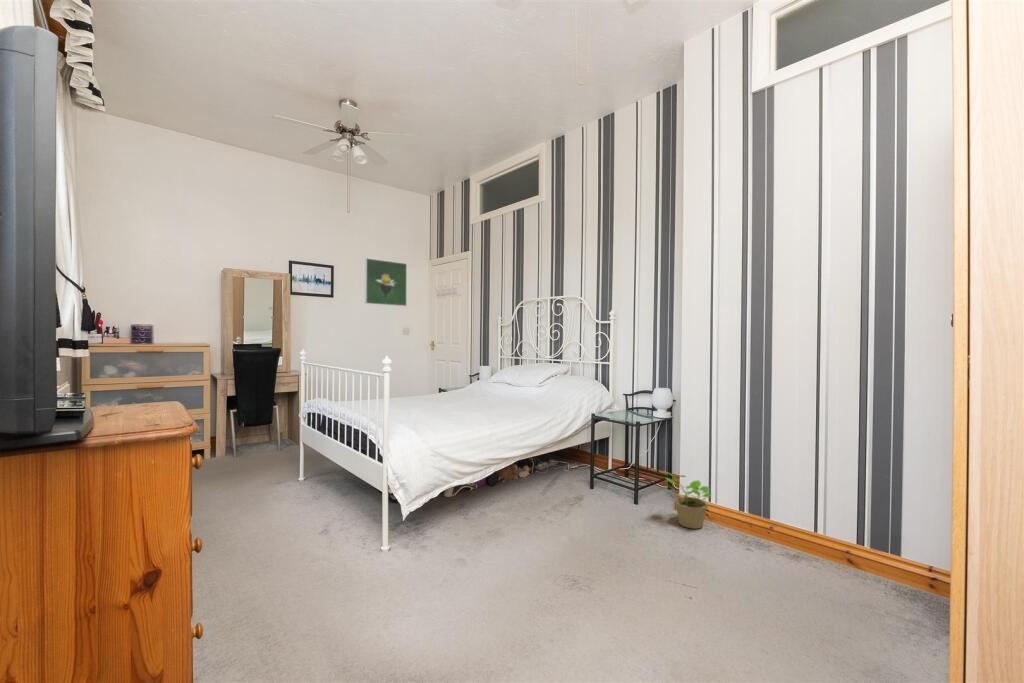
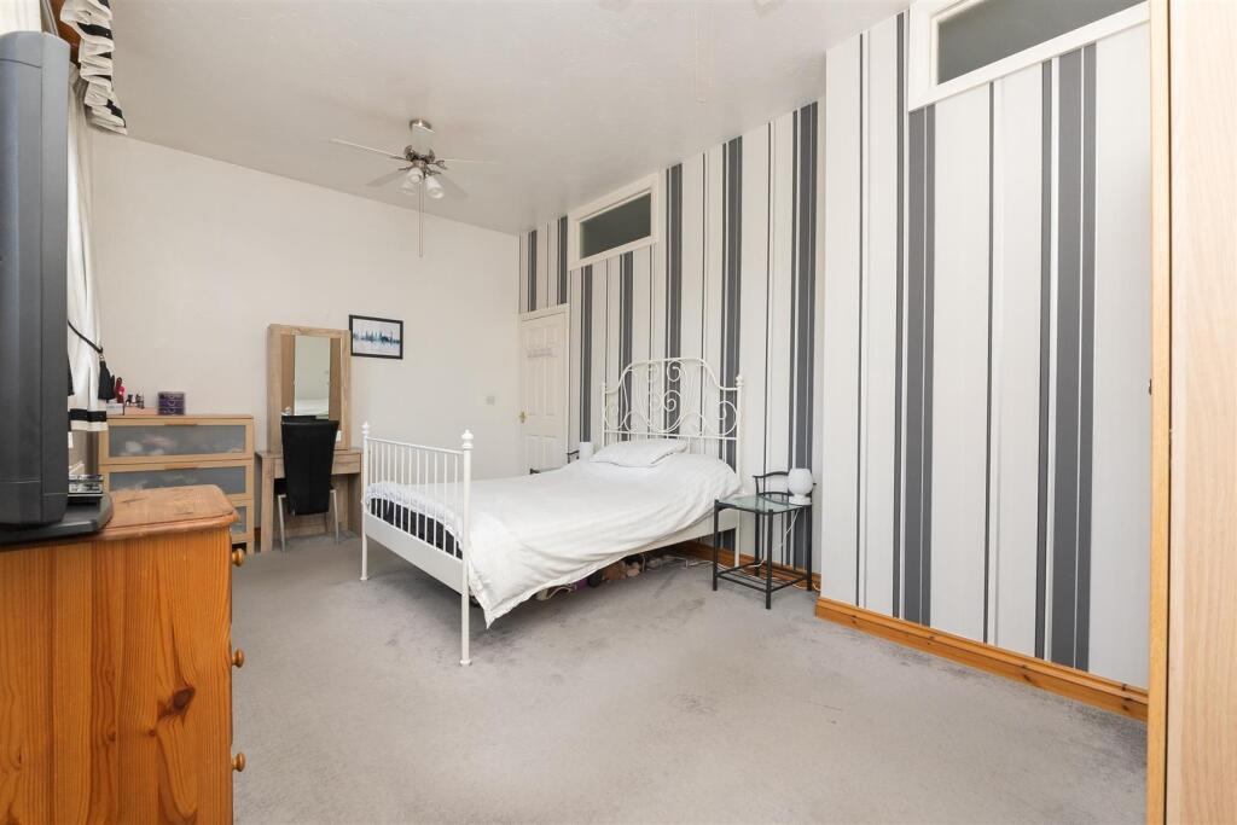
- potted plant (689, 497)
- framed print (386, 282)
